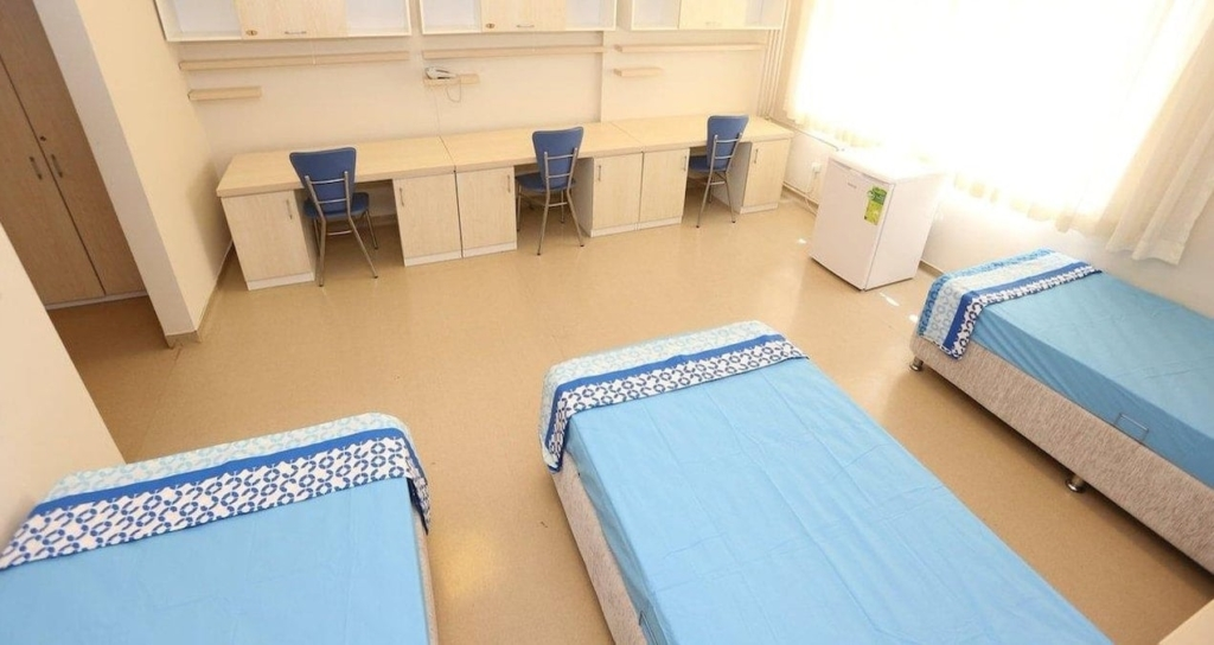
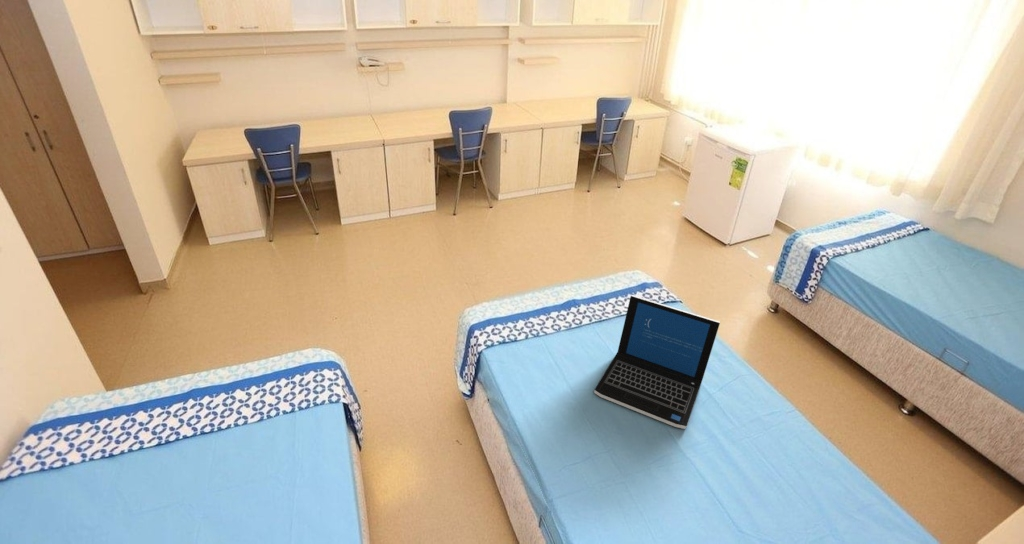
+ laptop (656, 358)
